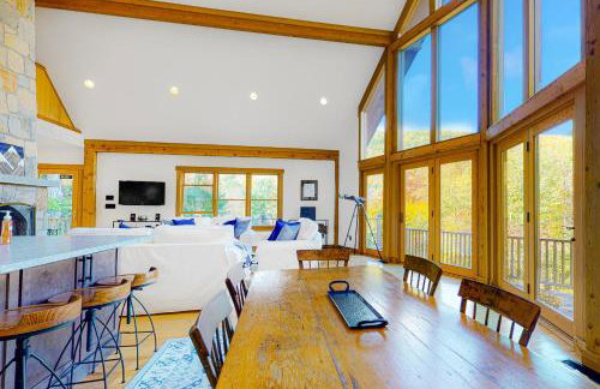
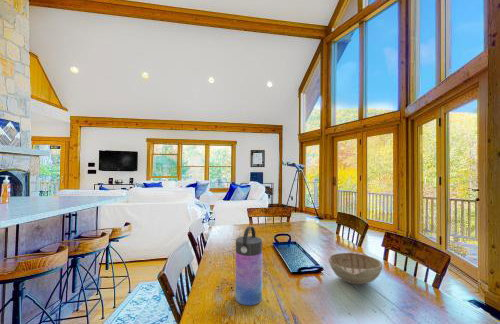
+ water bottle (248, 262)
+ decorative bowl (354, 269)
